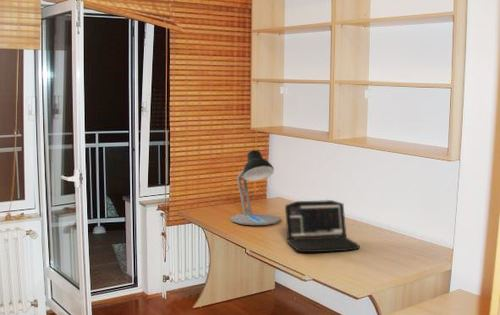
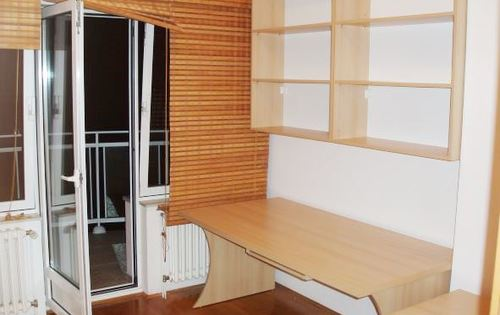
- laptop (322, 225)
- desk lamp (253, 180)
